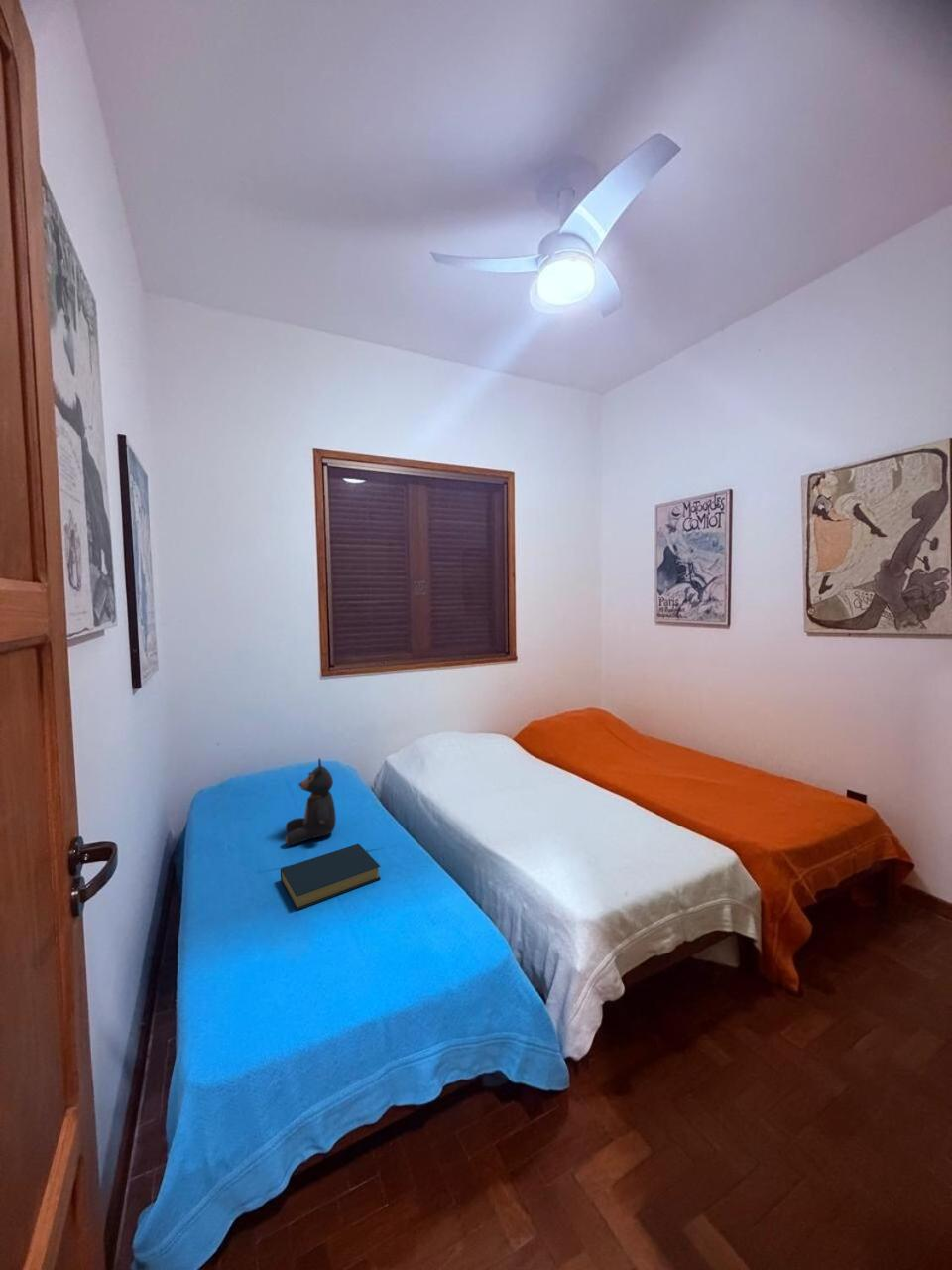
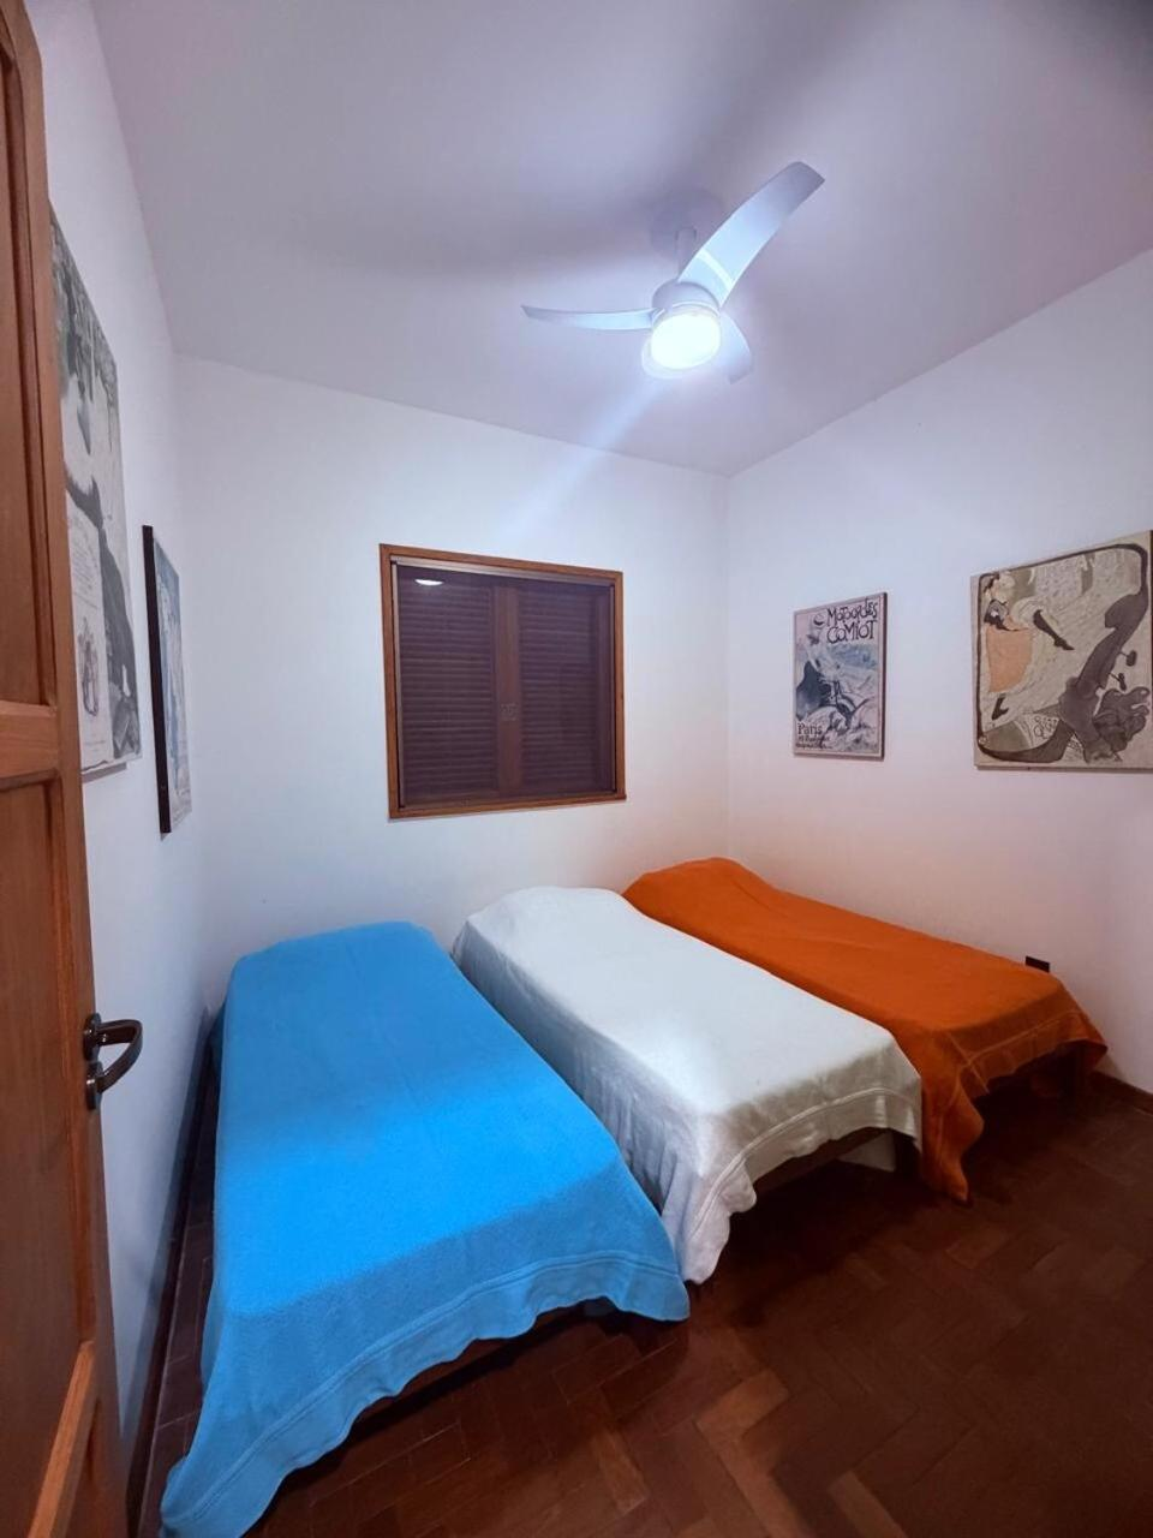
- hardback book (330, 873)
- teddy bear (309, 799)
